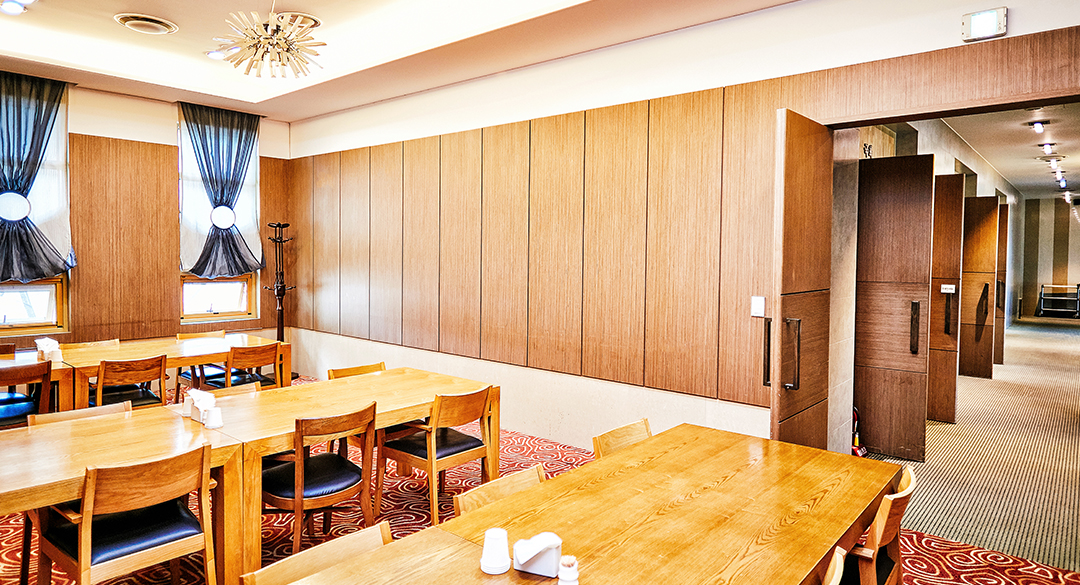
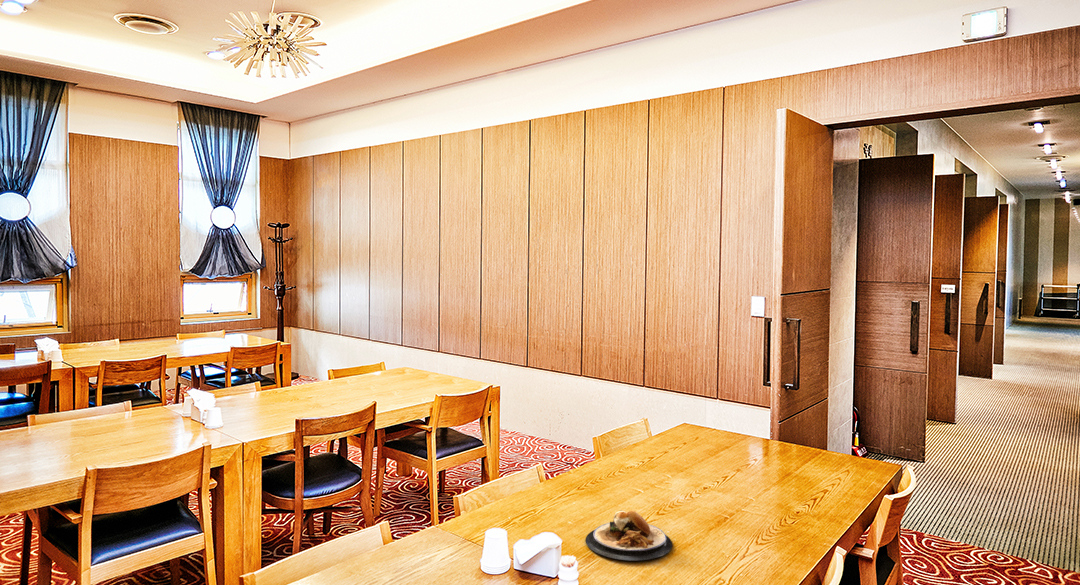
+ plate (628, 529)
